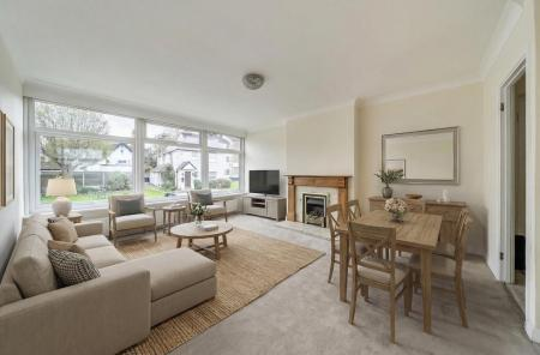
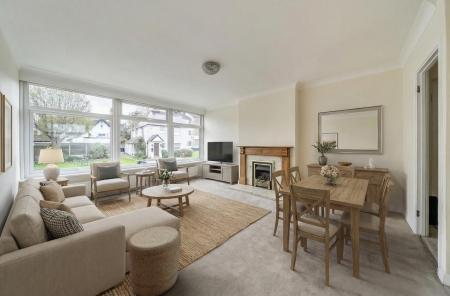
+ woven basket (155, 258)
